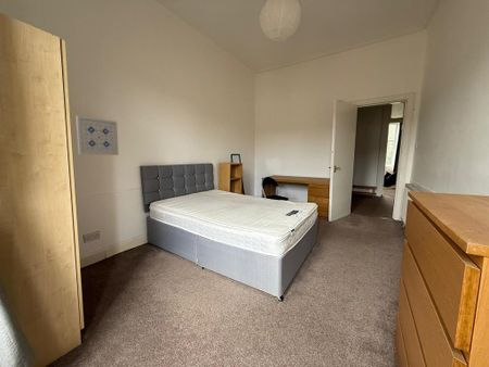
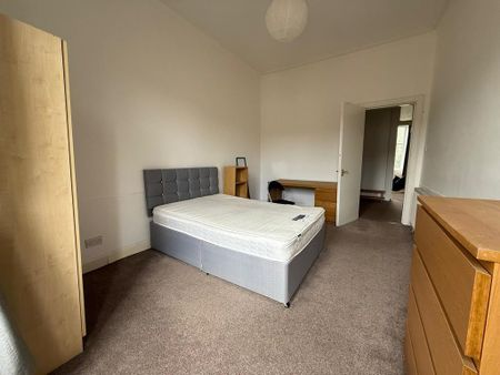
- wall art (98, 137)
